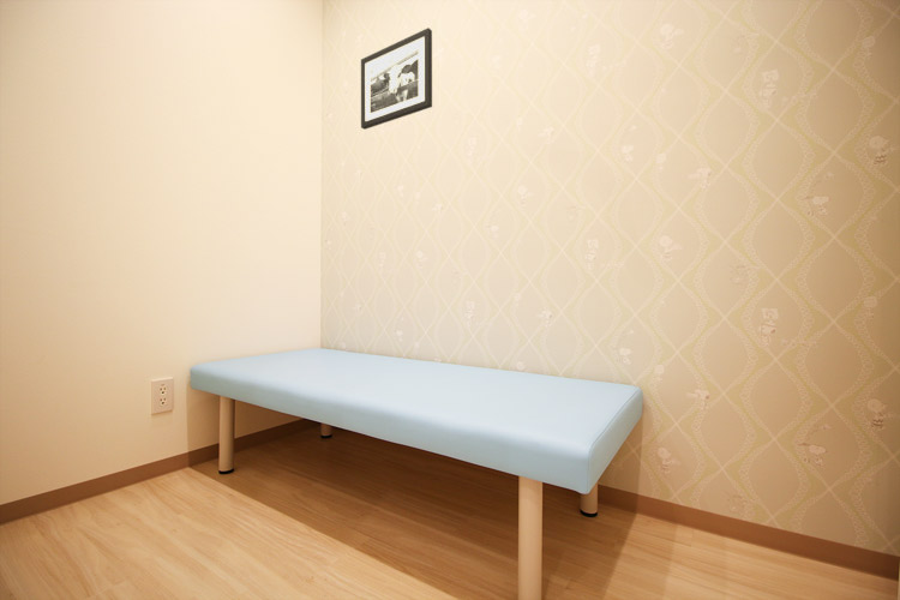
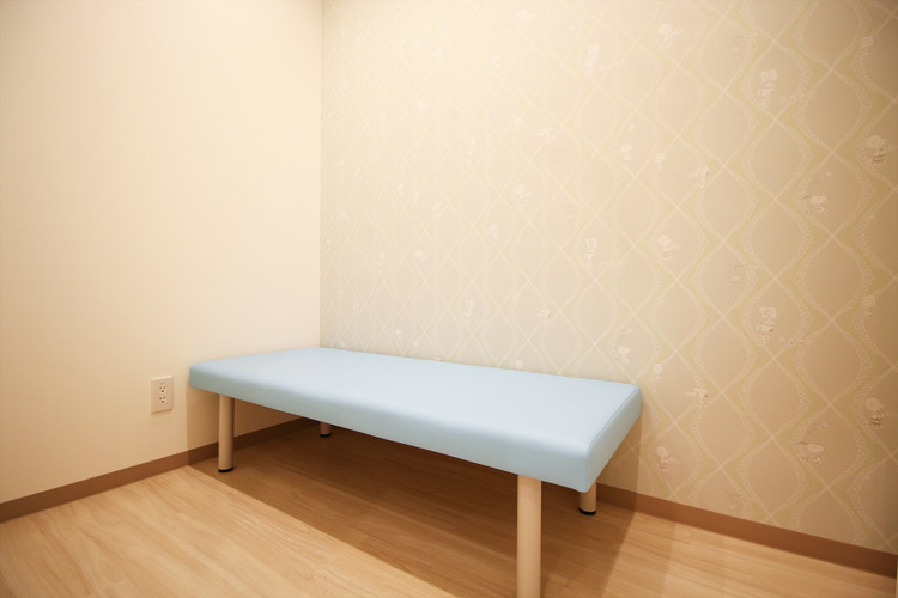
- picture frame (394, 82)
